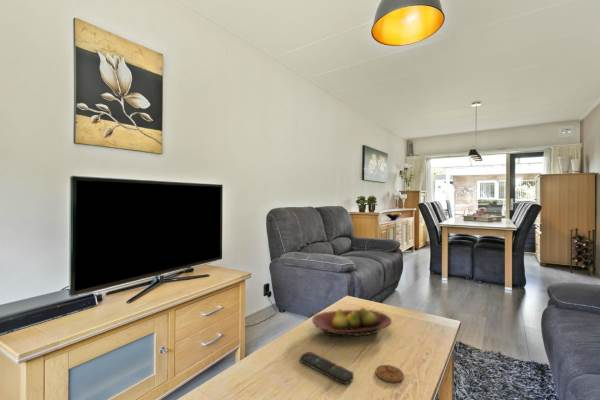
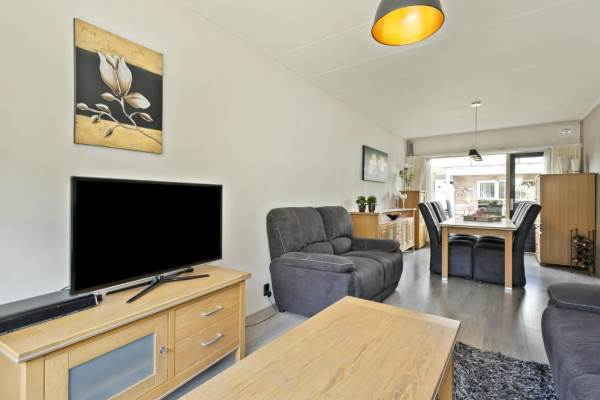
- remote control (325, 366)
- fruit bowl (351, 320)
- coaster (389, 373)
